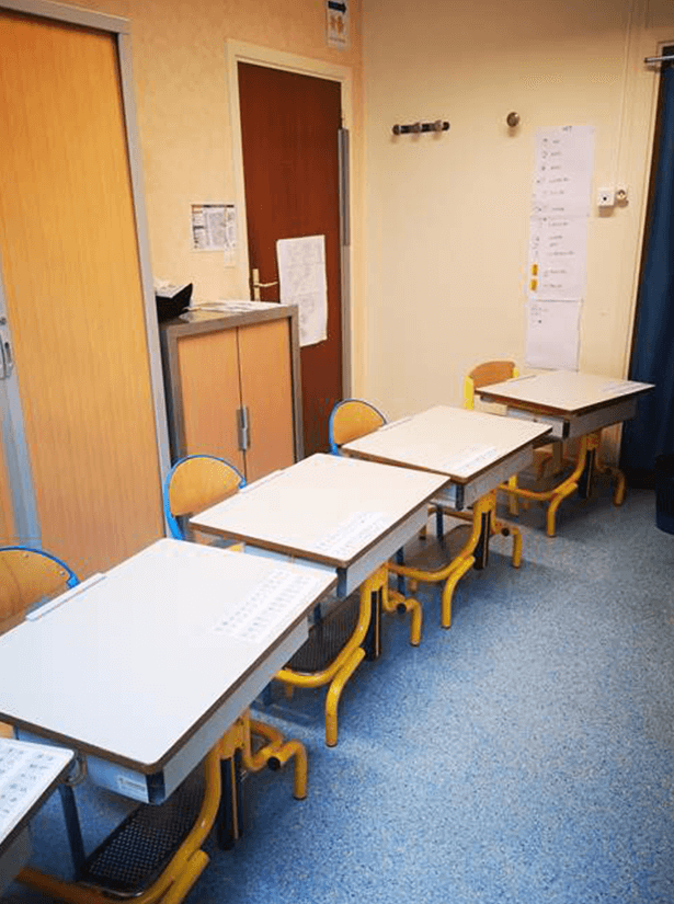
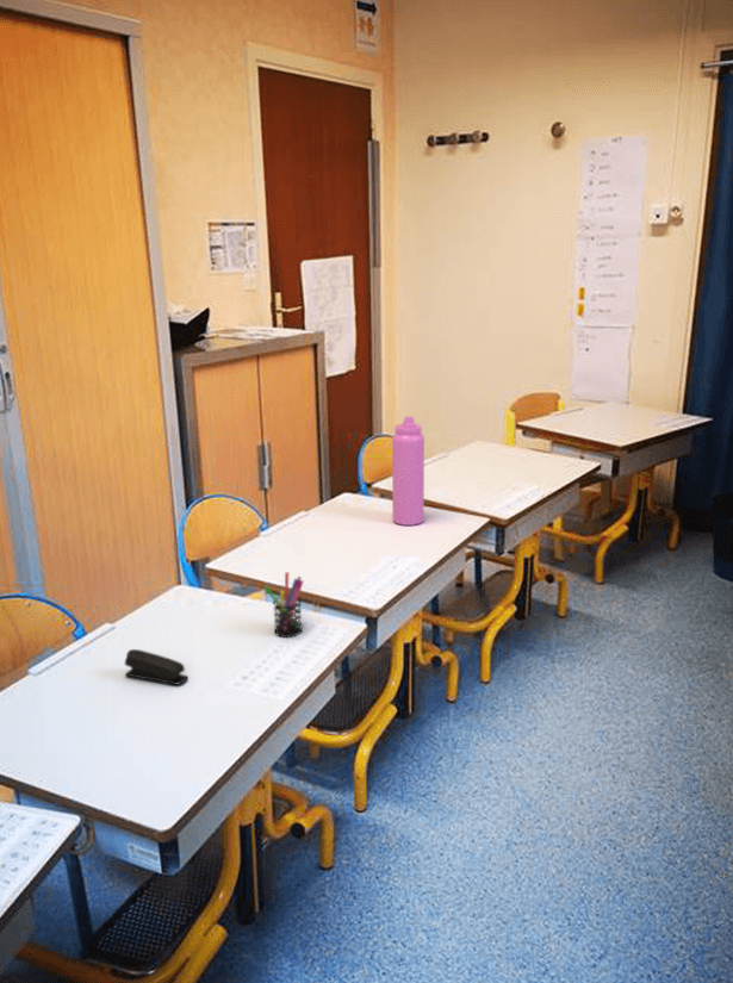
+ pen holder (284, 604)
+ stapler (155, 665)
+ water bottle (408, 468)
